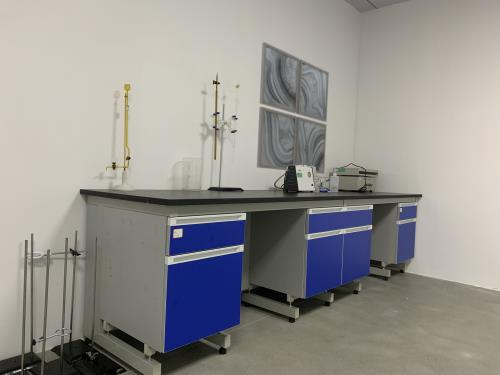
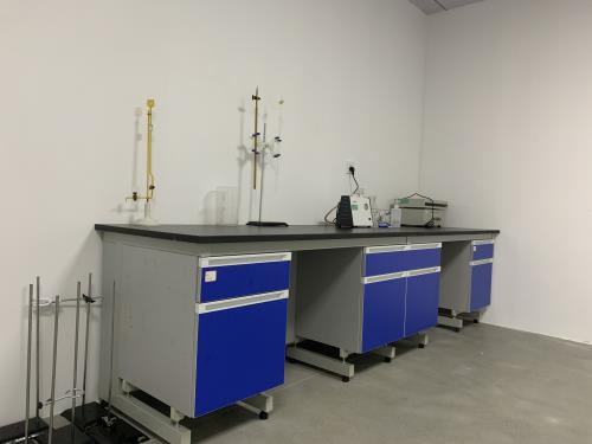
- wall art (296, 116)
